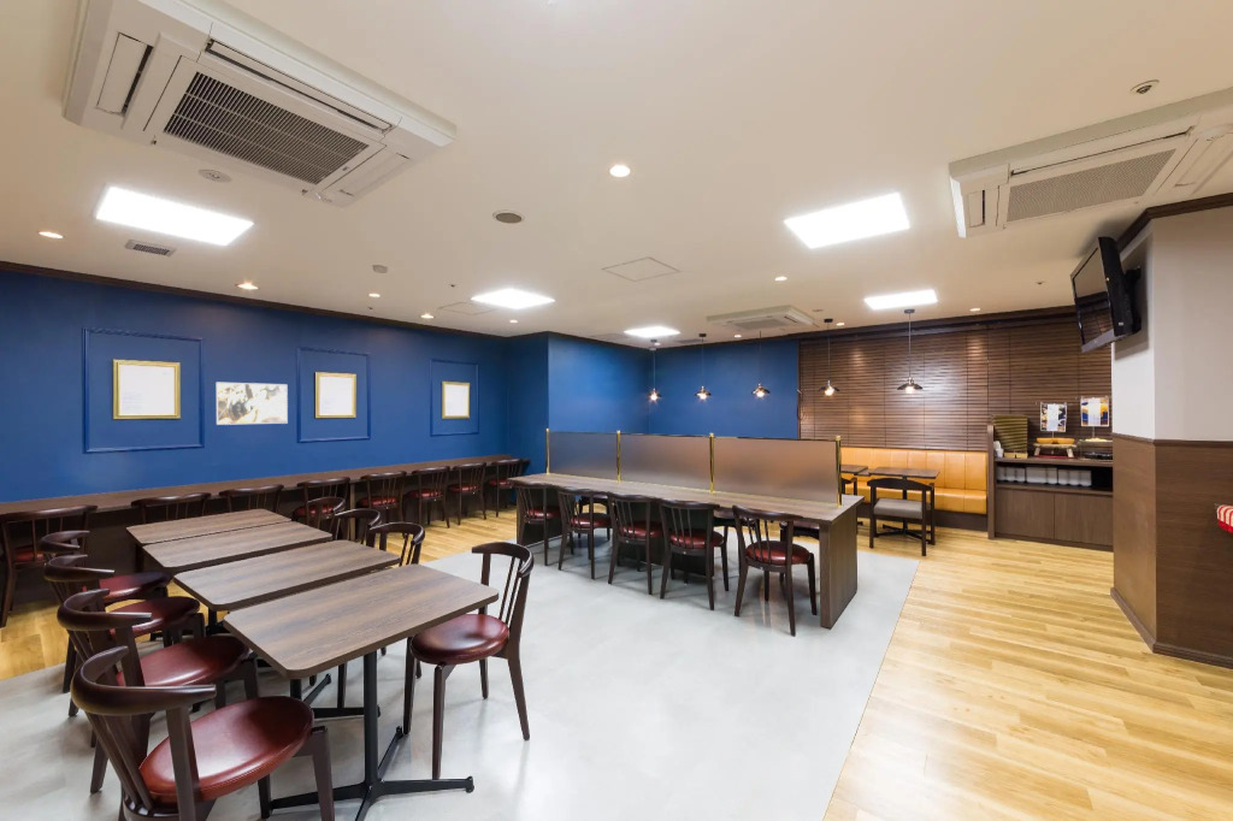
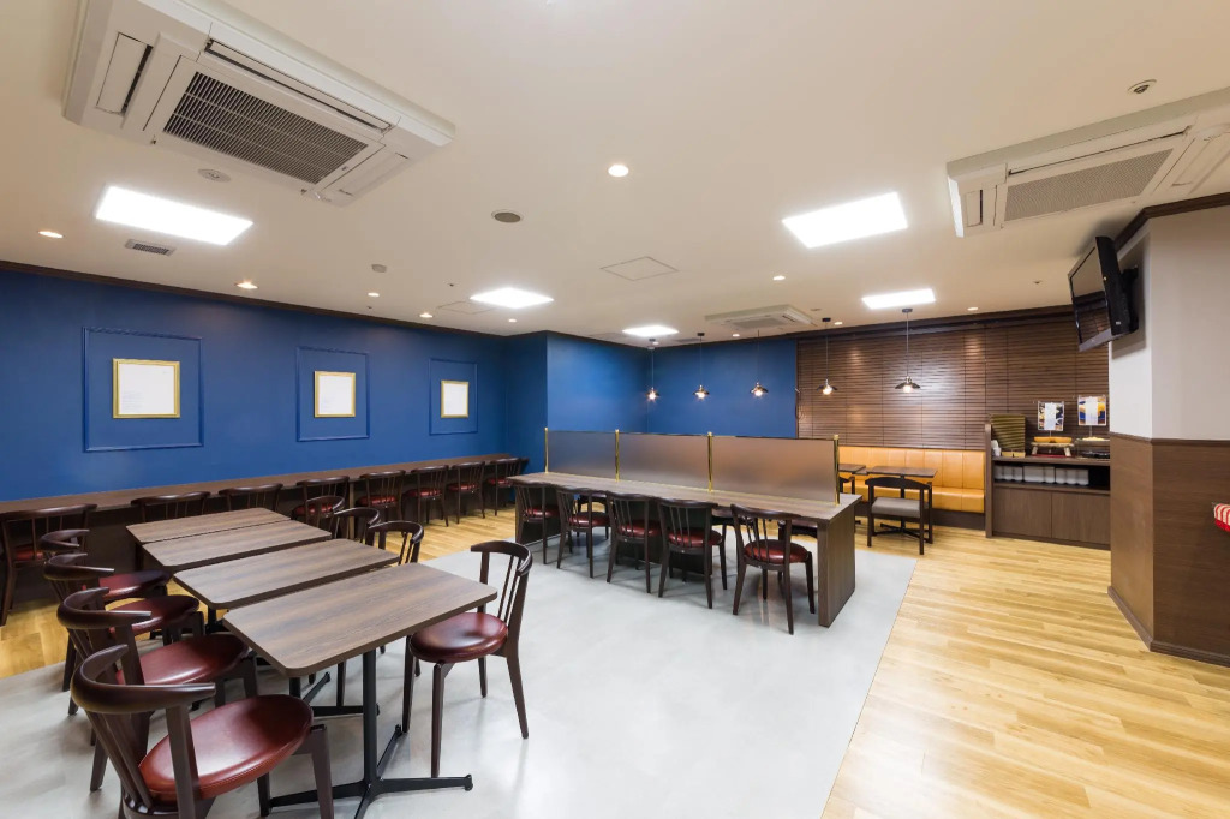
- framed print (253, 403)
